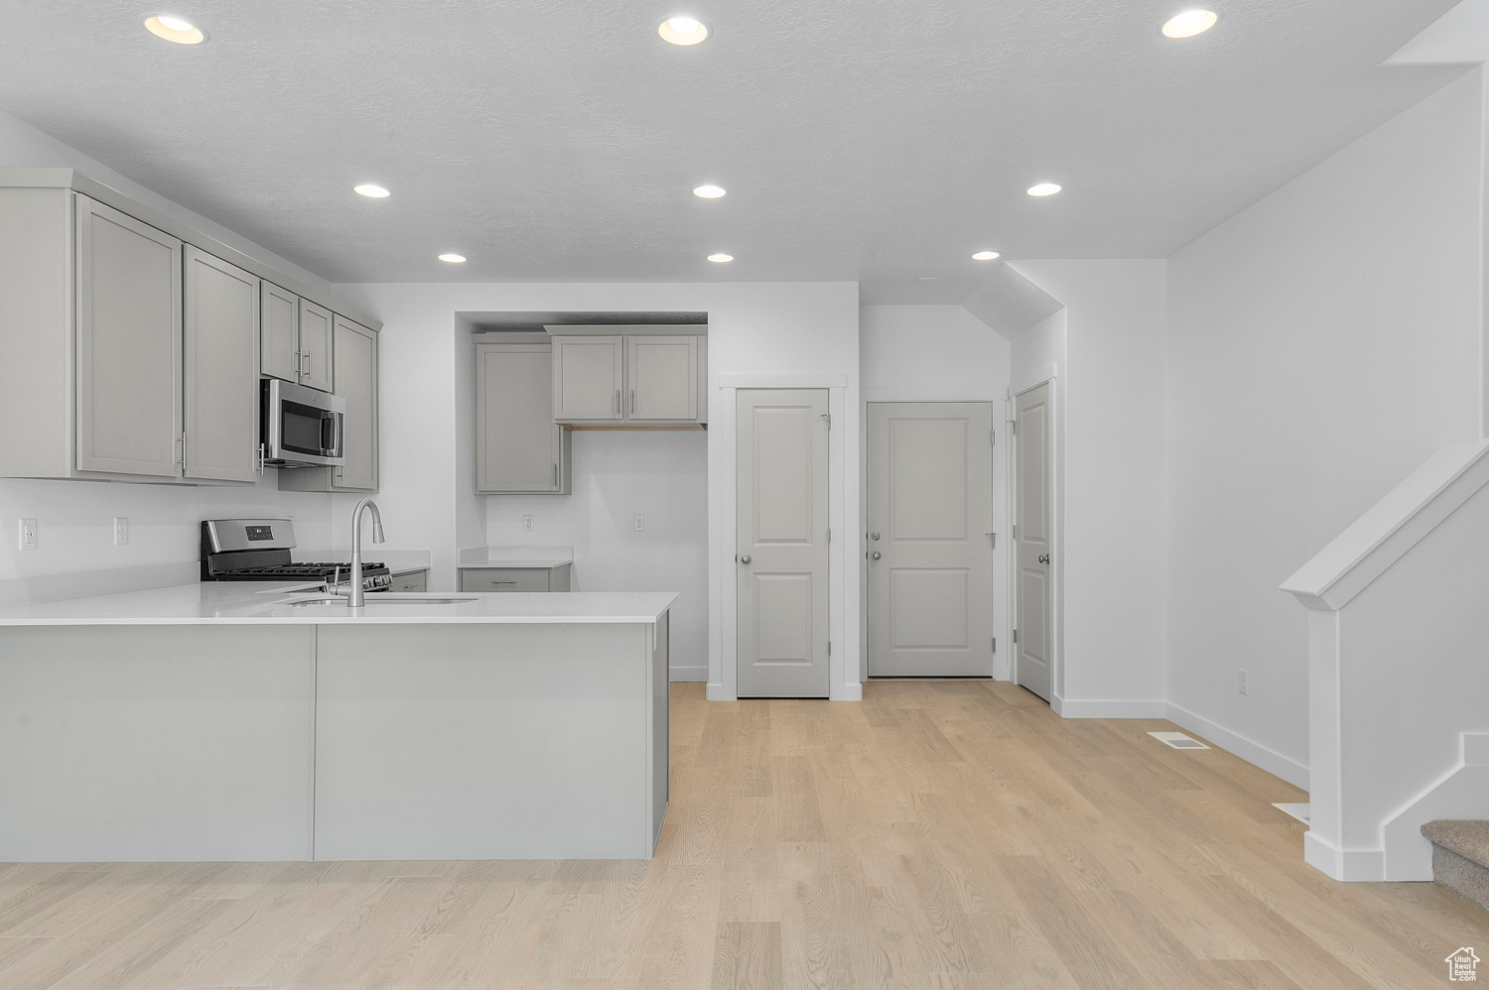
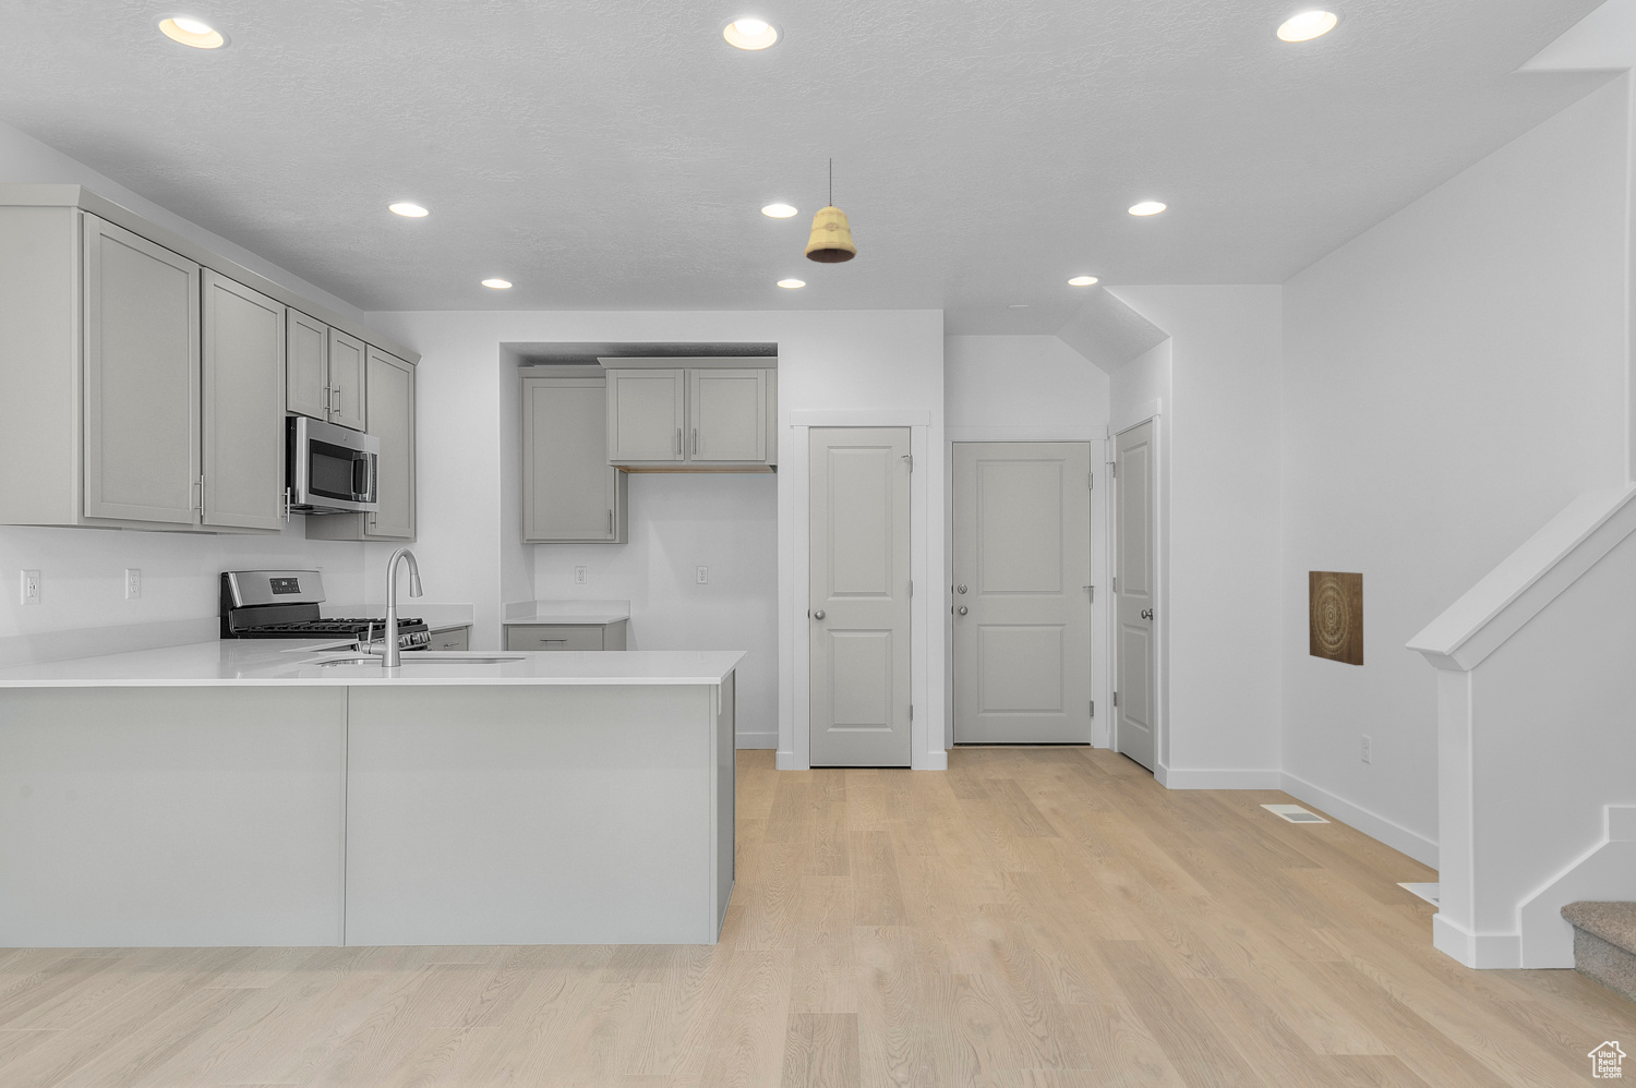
+ pendant light (830, 209)
+ wall art (1334, 616)
